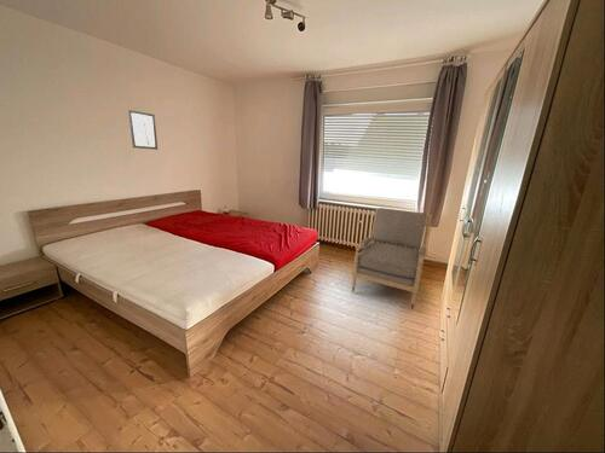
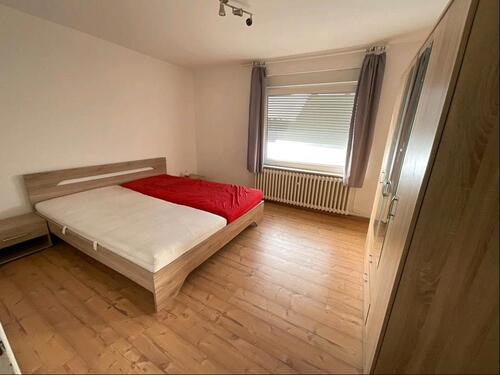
- wall art (143, 130)
- armchair (392, 250)
